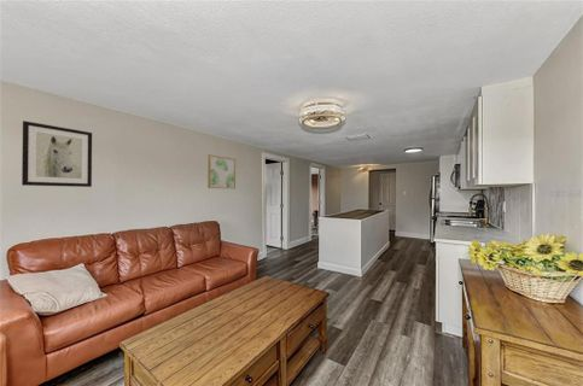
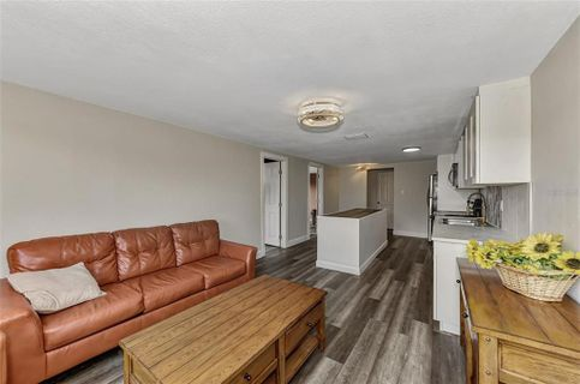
- wall art (222, 172)
- wall art (59, 157)
